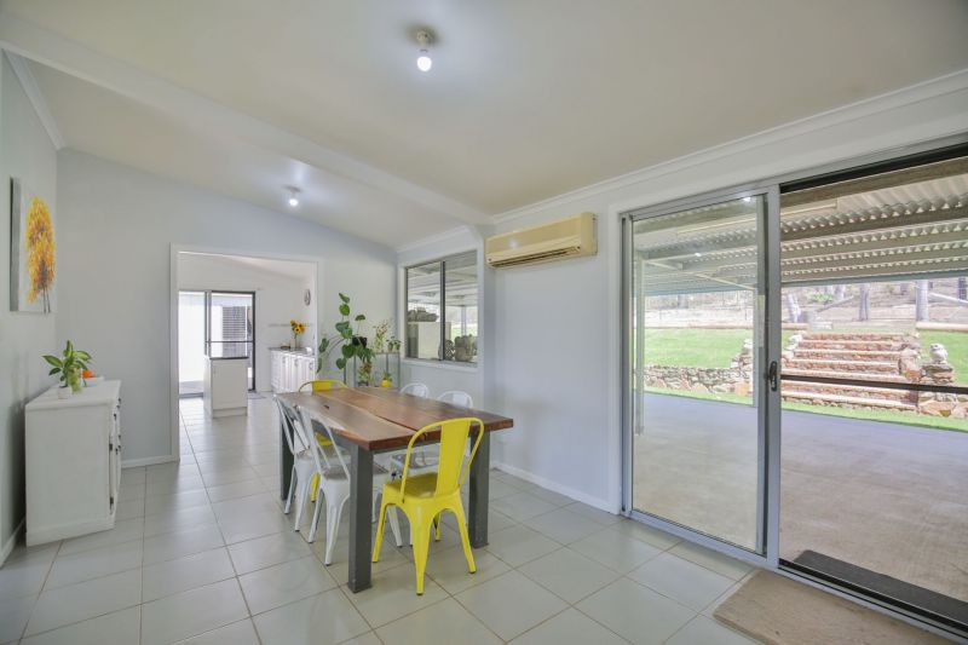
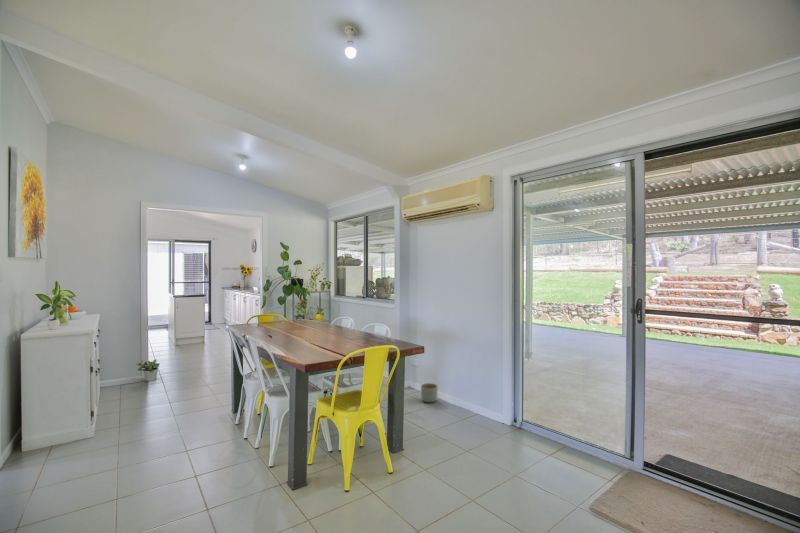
+ potted plant (148, 370)
+ planter (429, 393)
